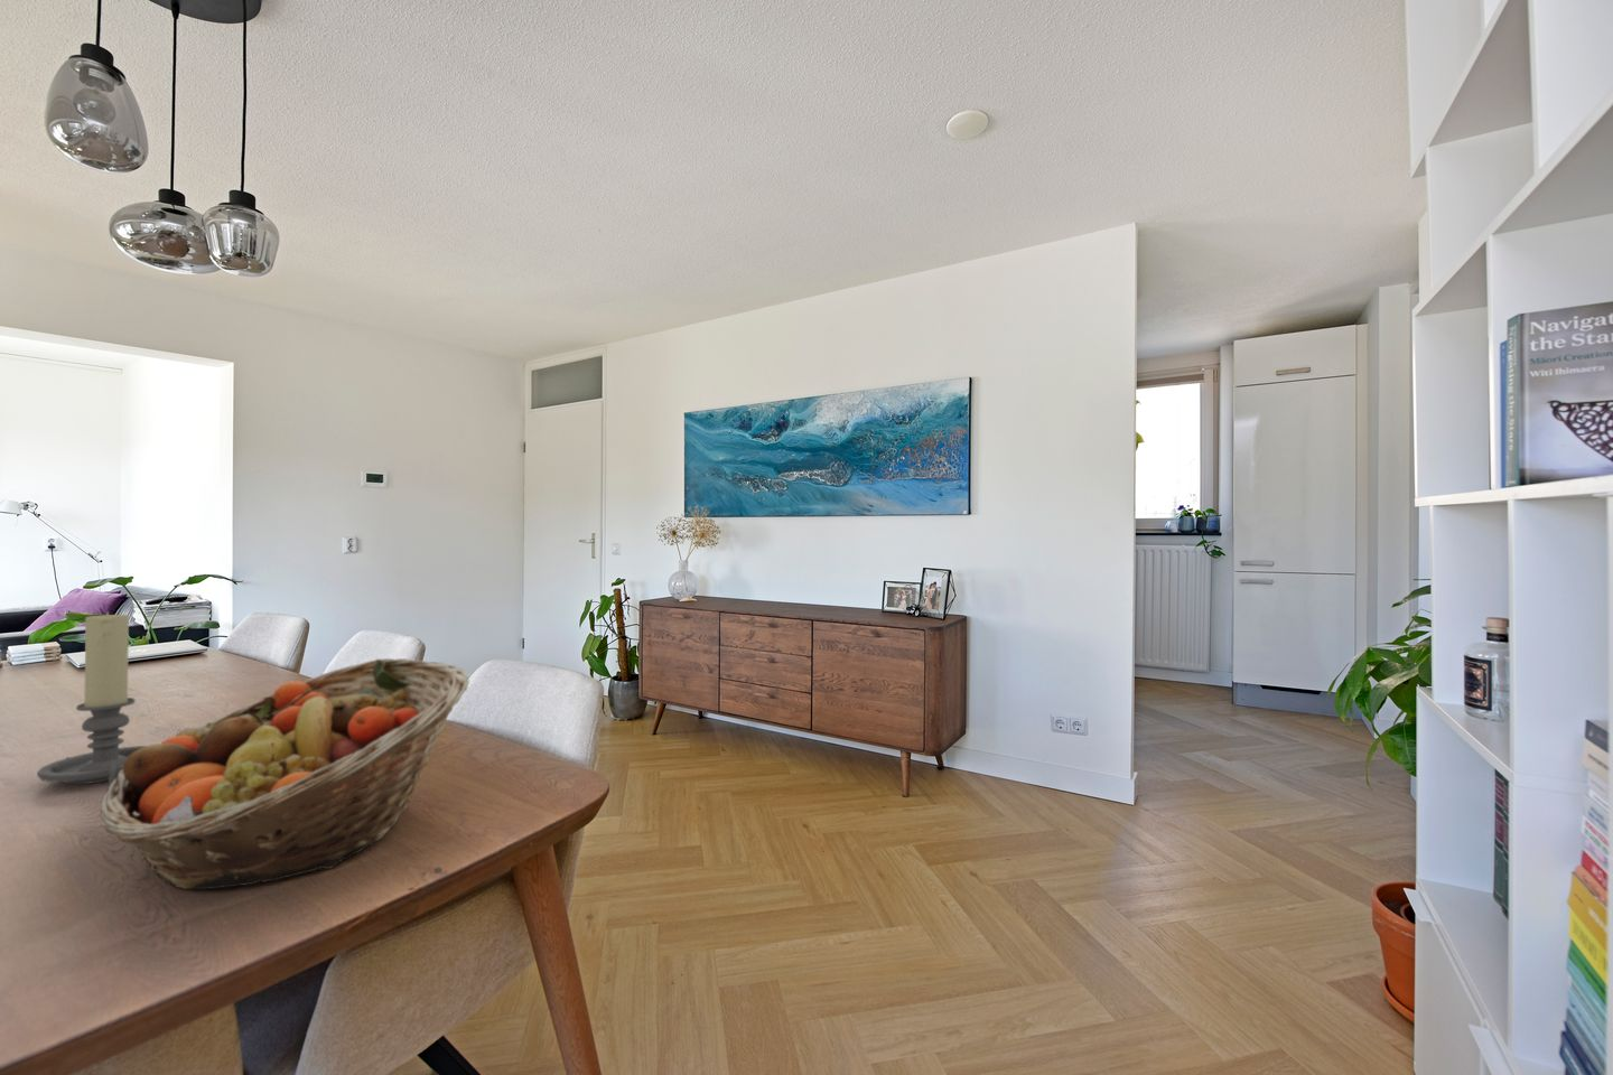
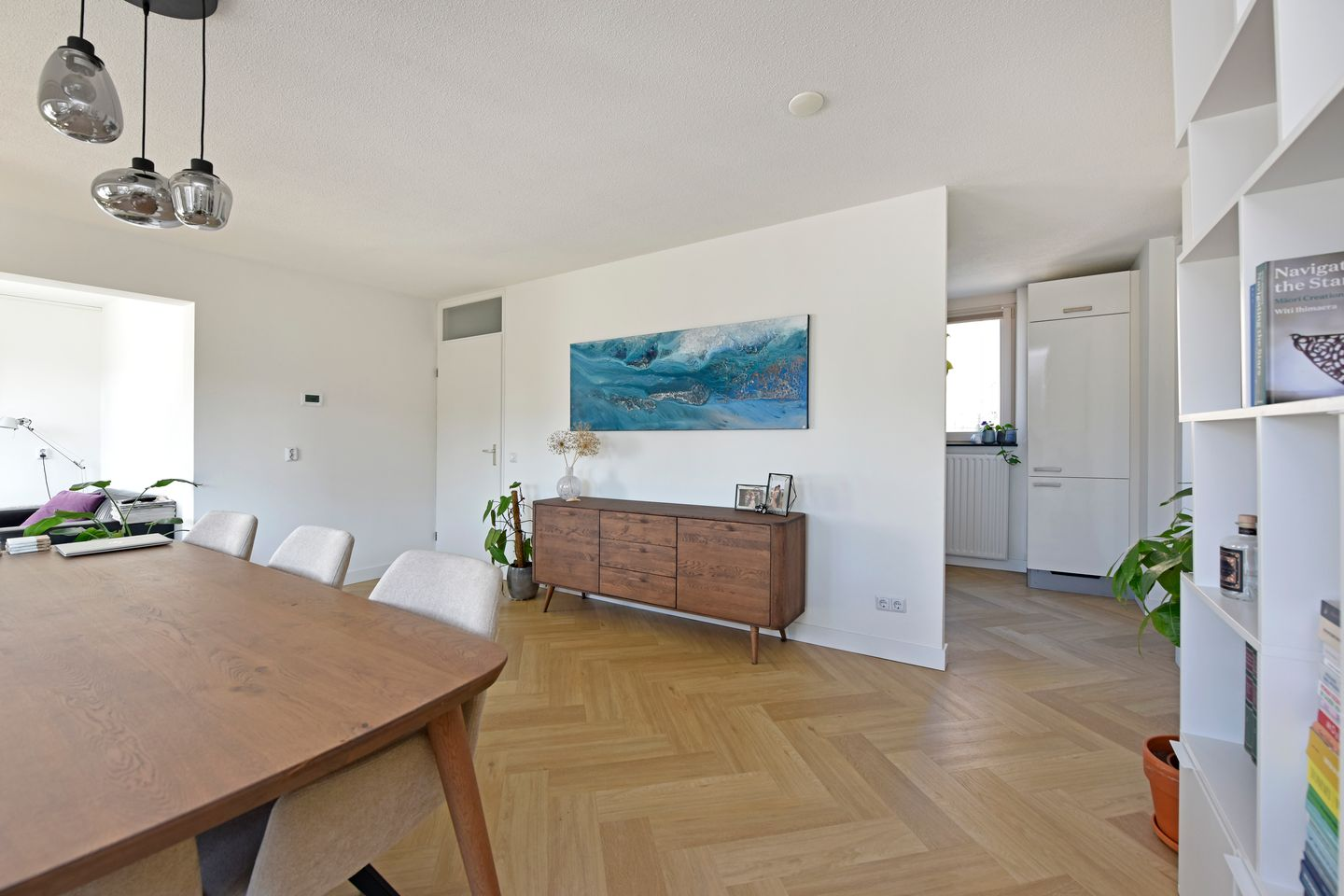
- fruit basket (305, 752)
- candle holder (107, 695)
